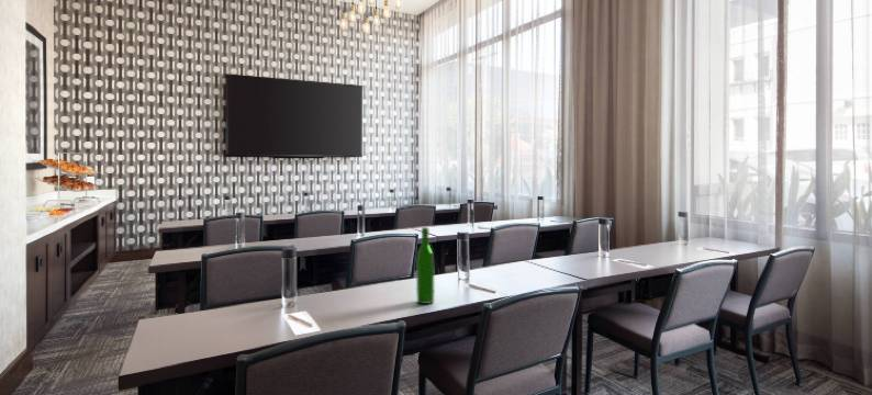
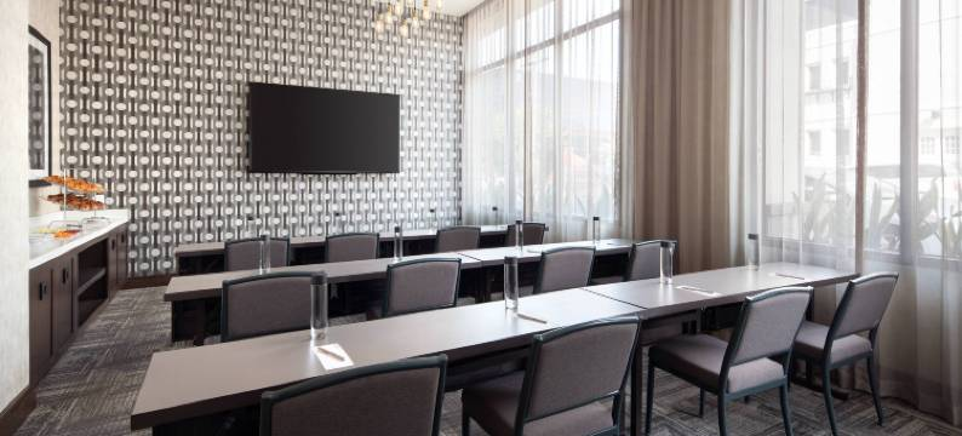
- wine bottle (425, 264)
